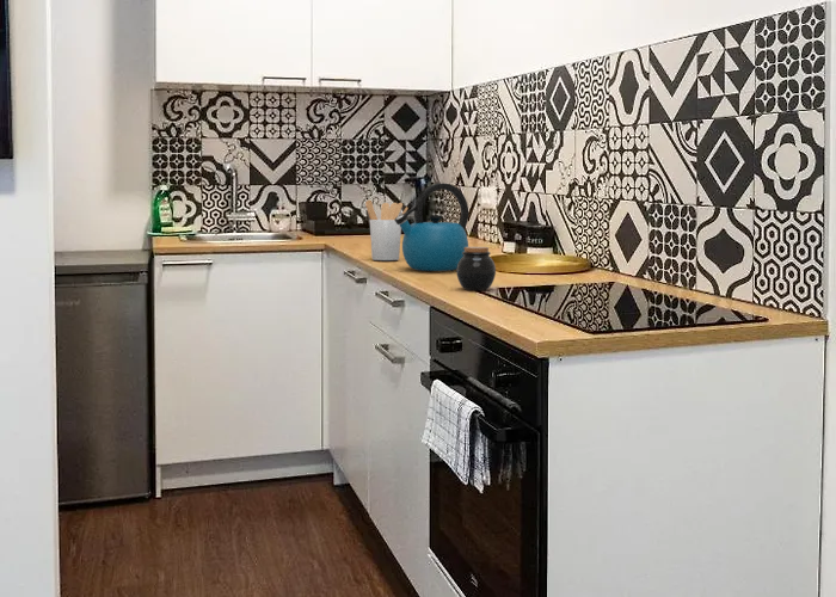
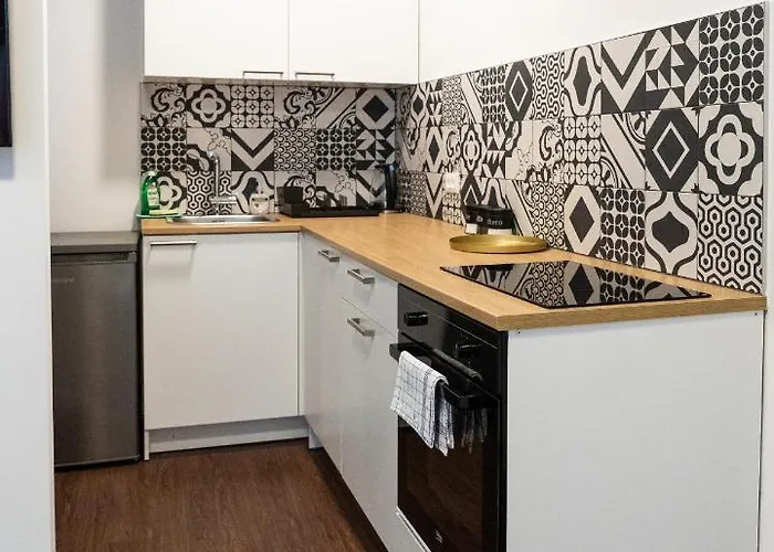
- jar (475, 267)
- utensil holder (387, 229)
- kettle (431, 226)
